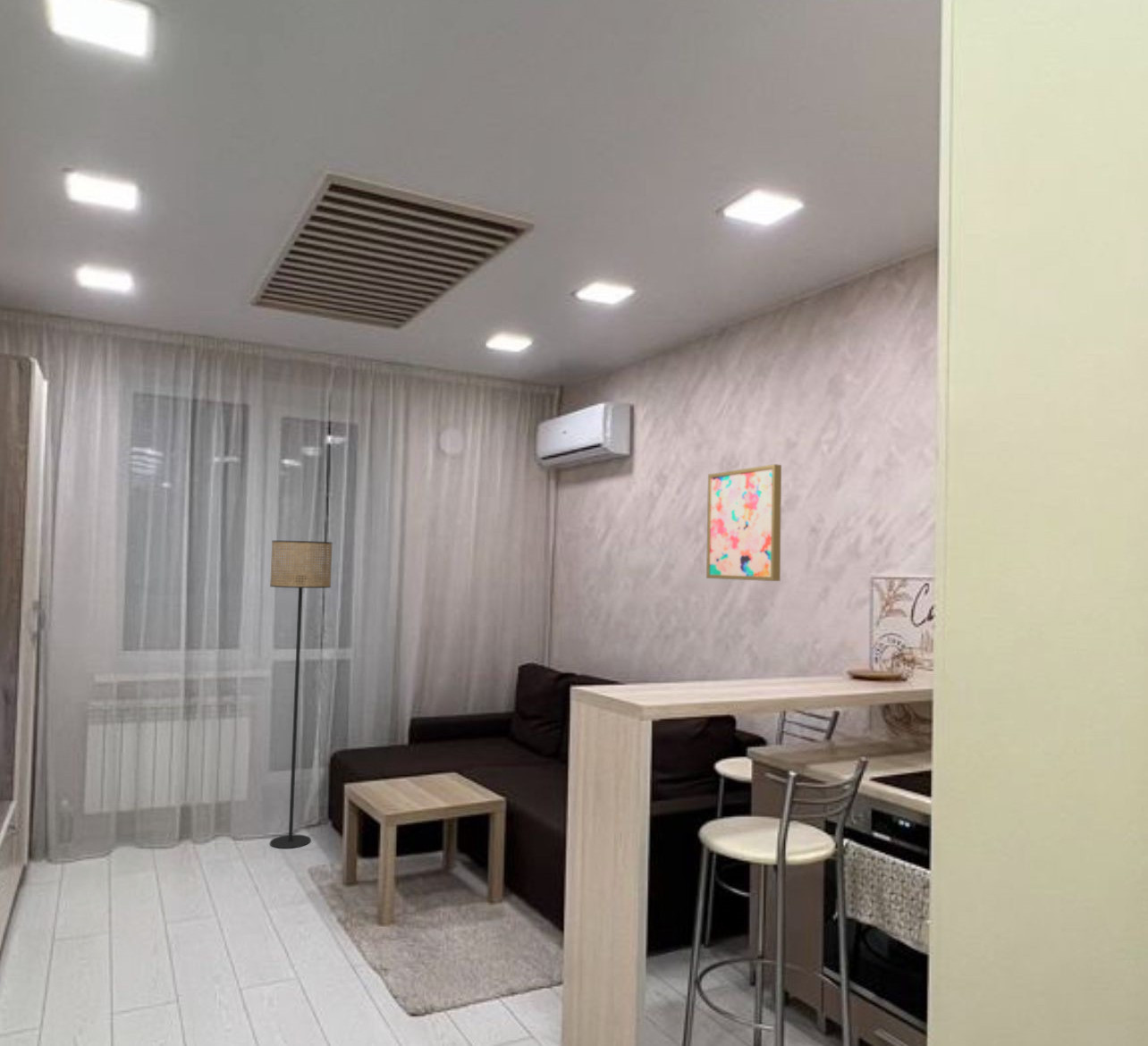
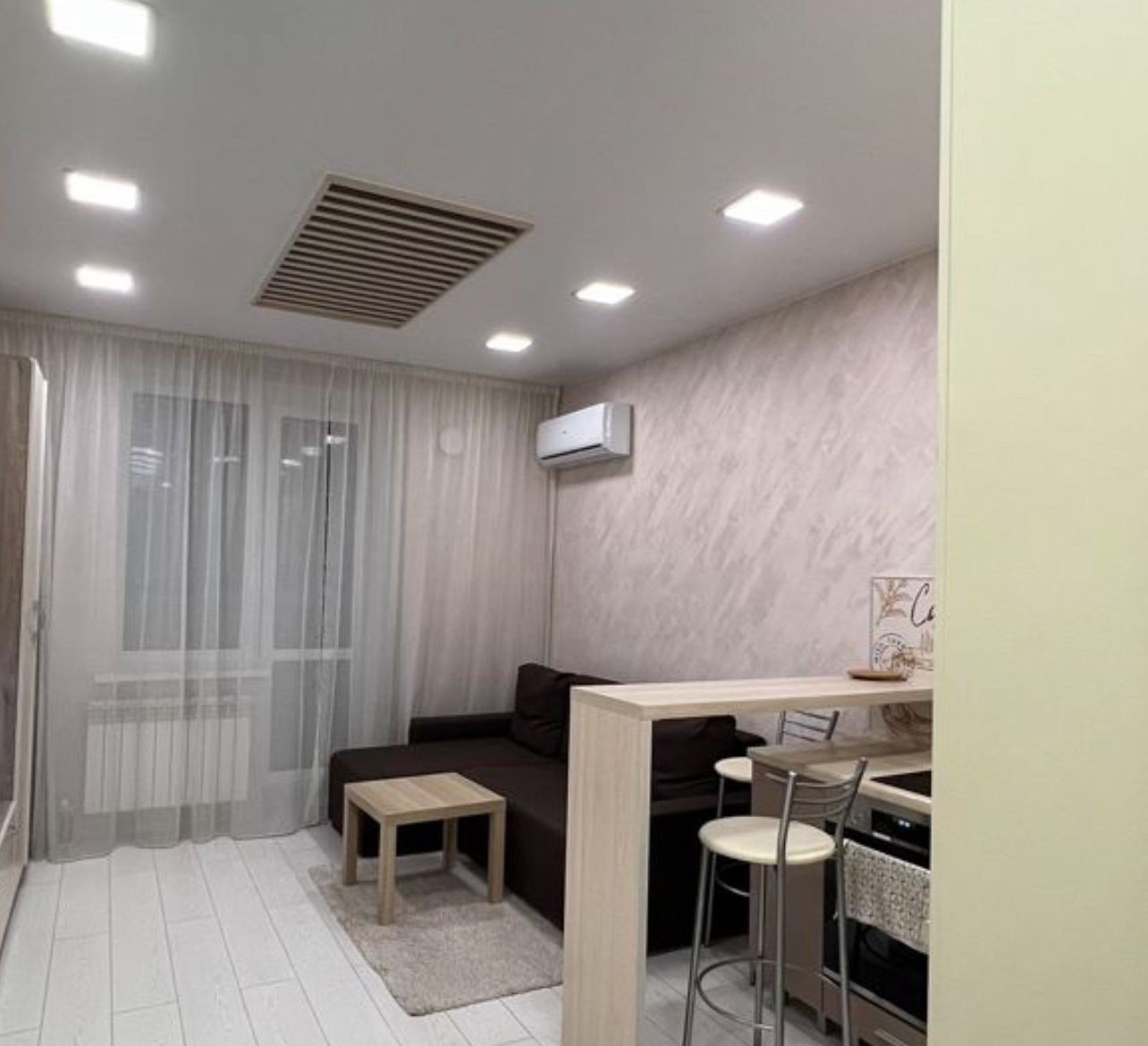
- wall art (741, 524)
- floor lamp (296, 690)
